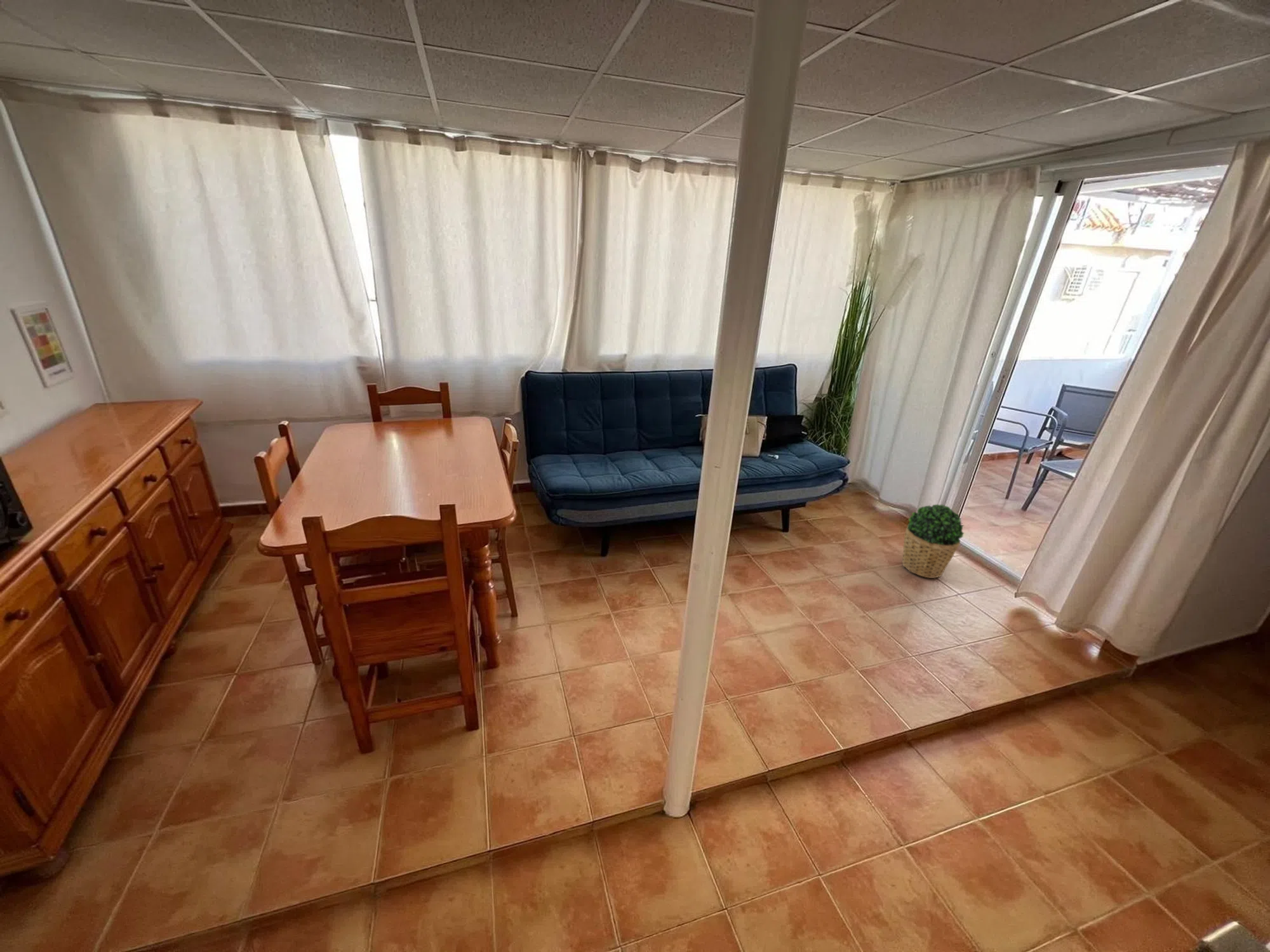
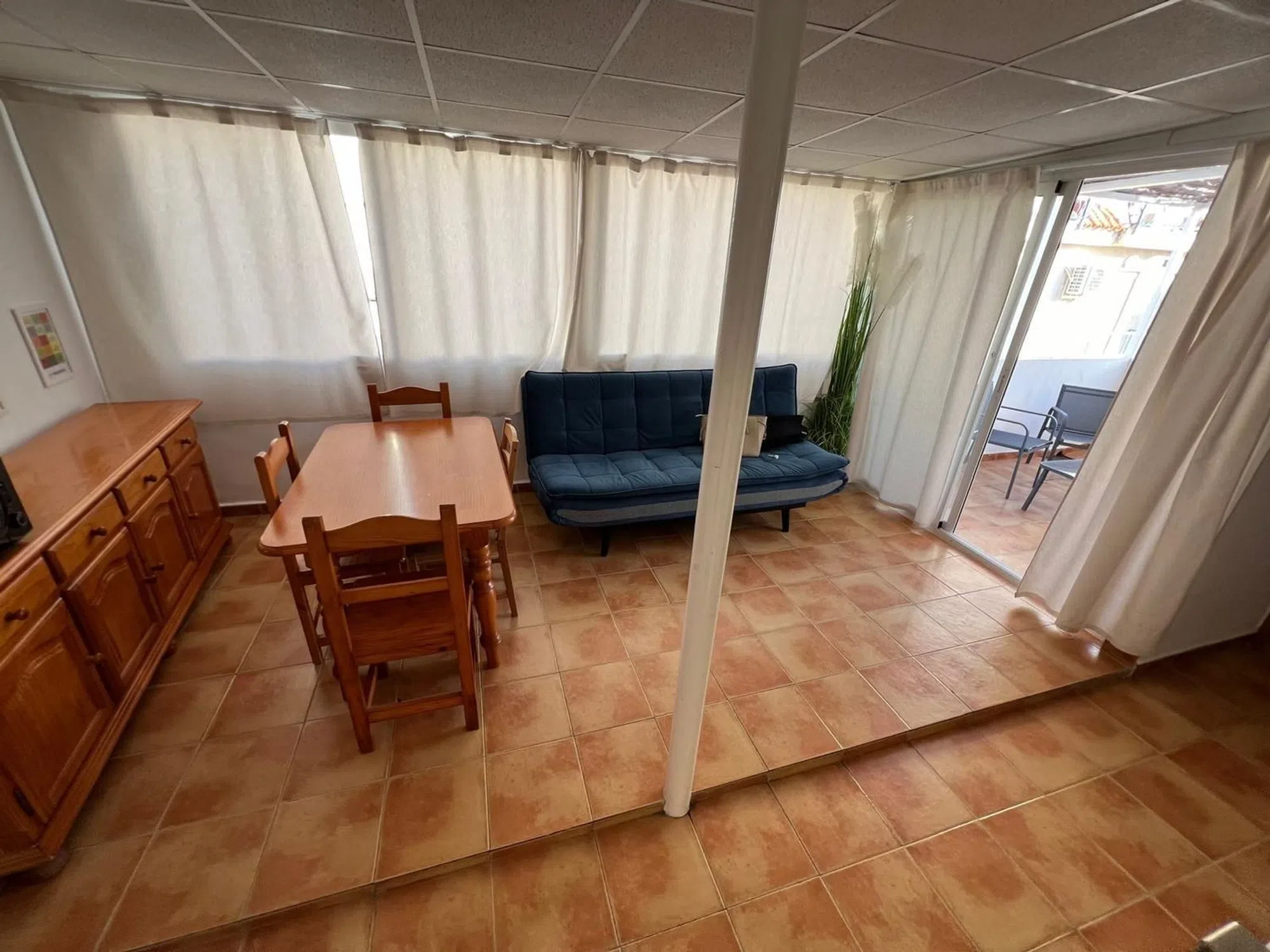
- potted plant (931, 538)
